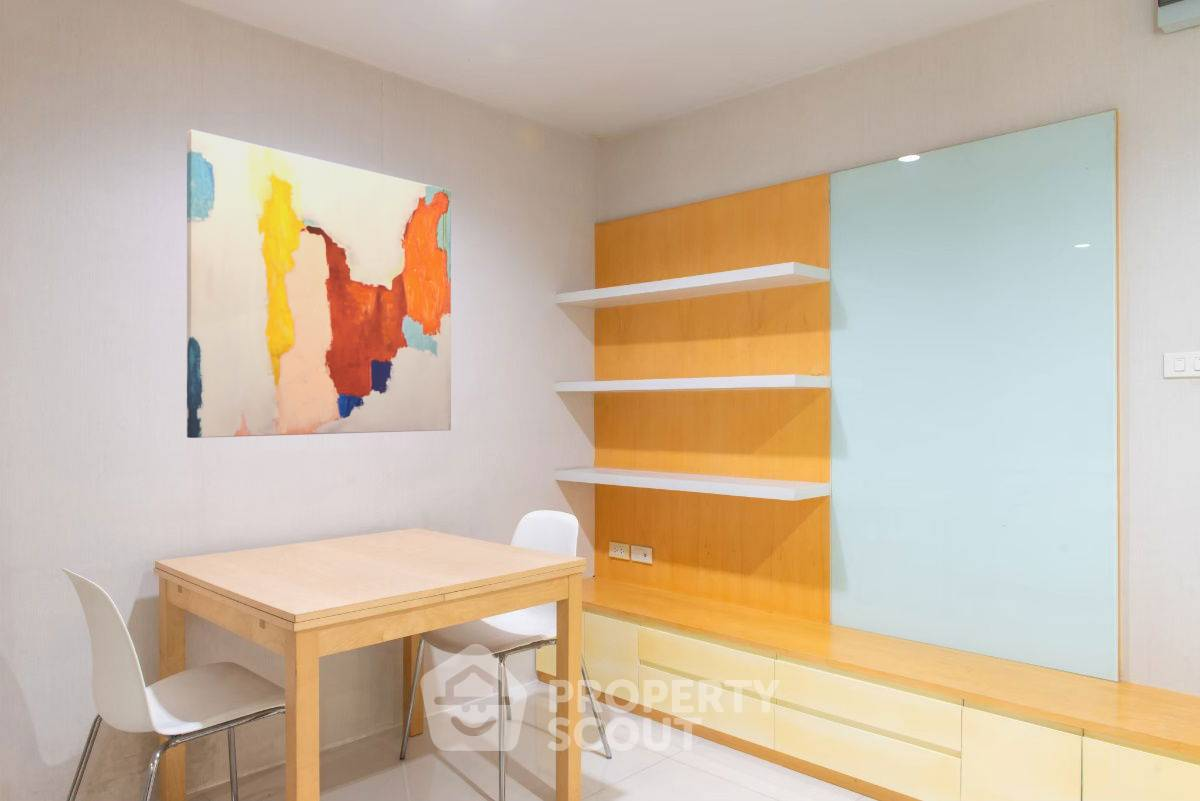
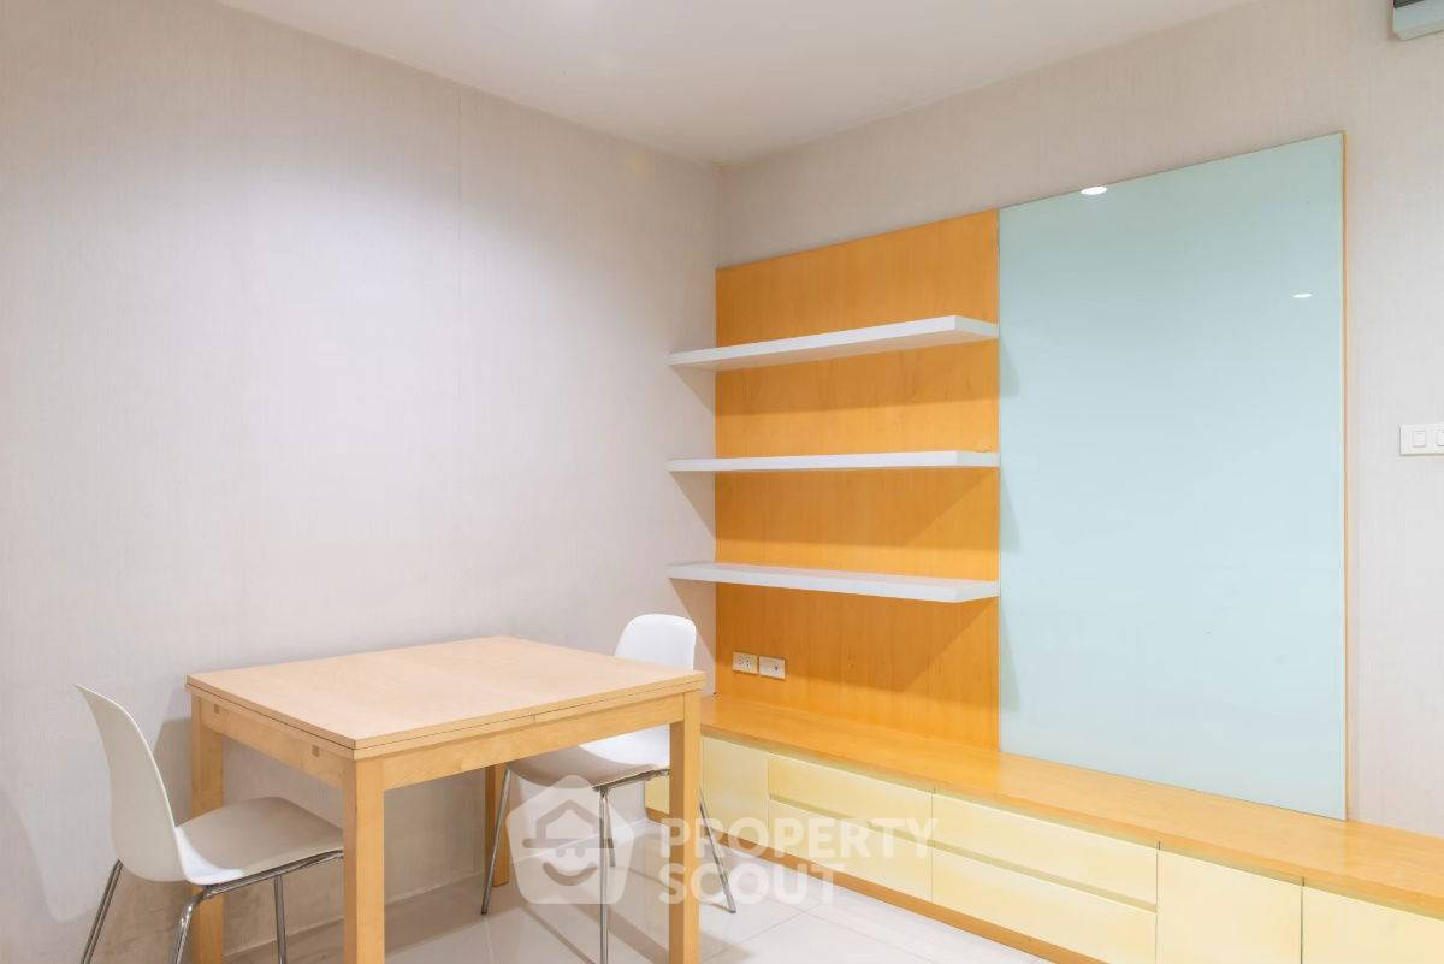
- wall art (334, 298)
